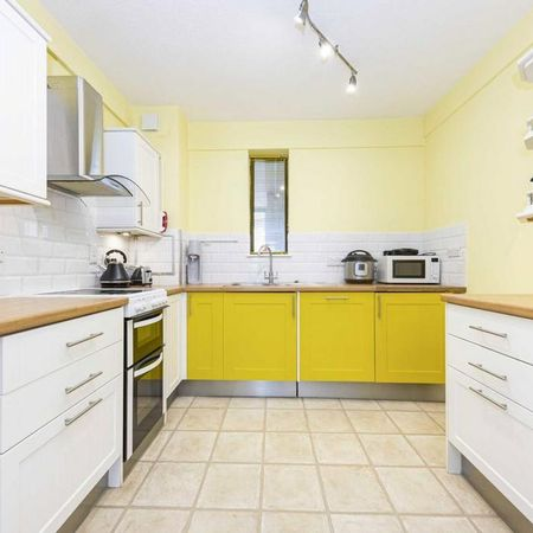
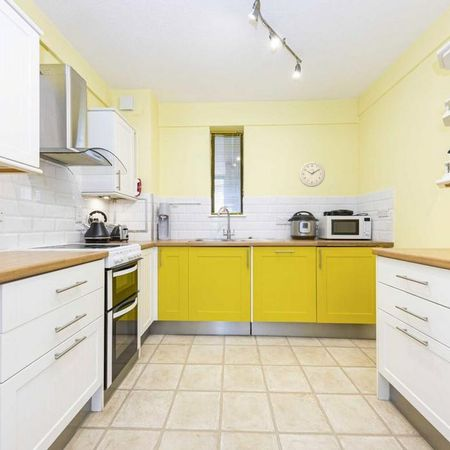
+ wall clock (311, 174)
